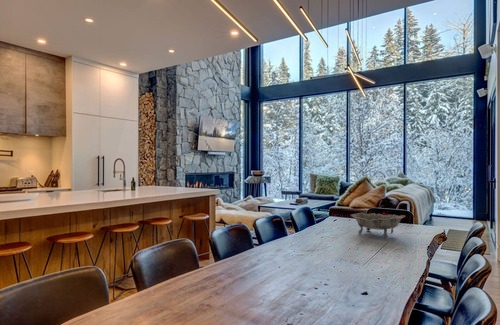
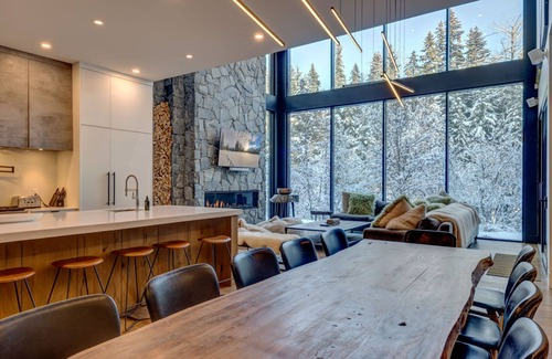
- decorative bowl (376, 223)
